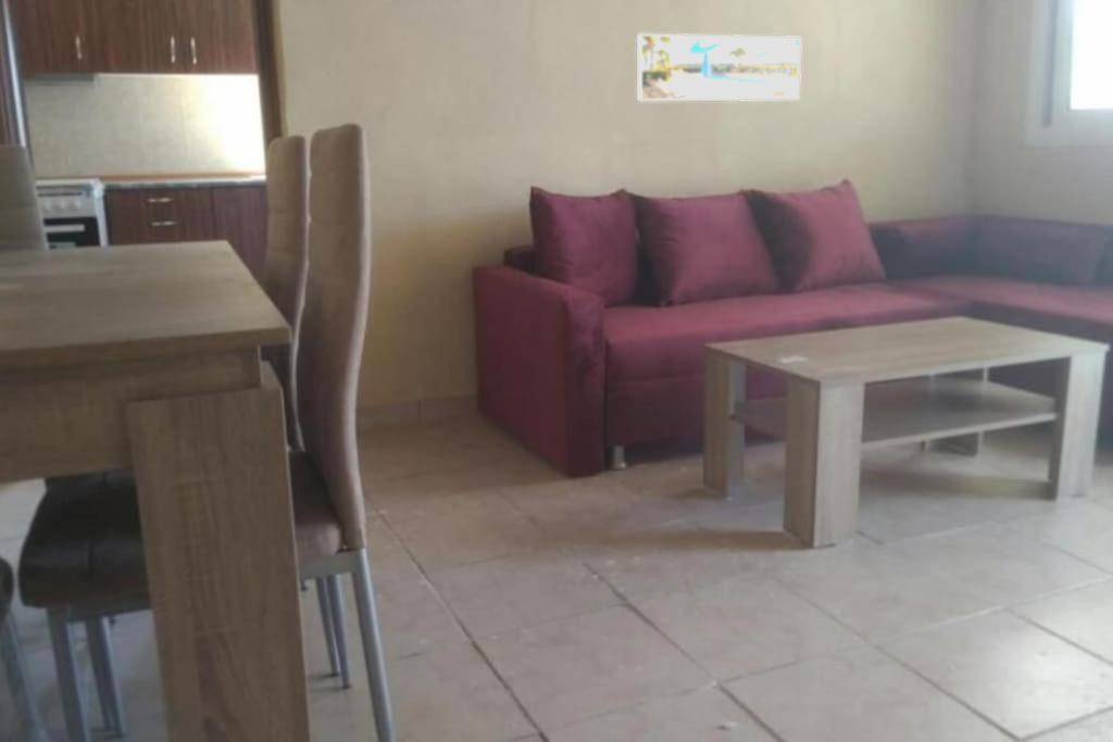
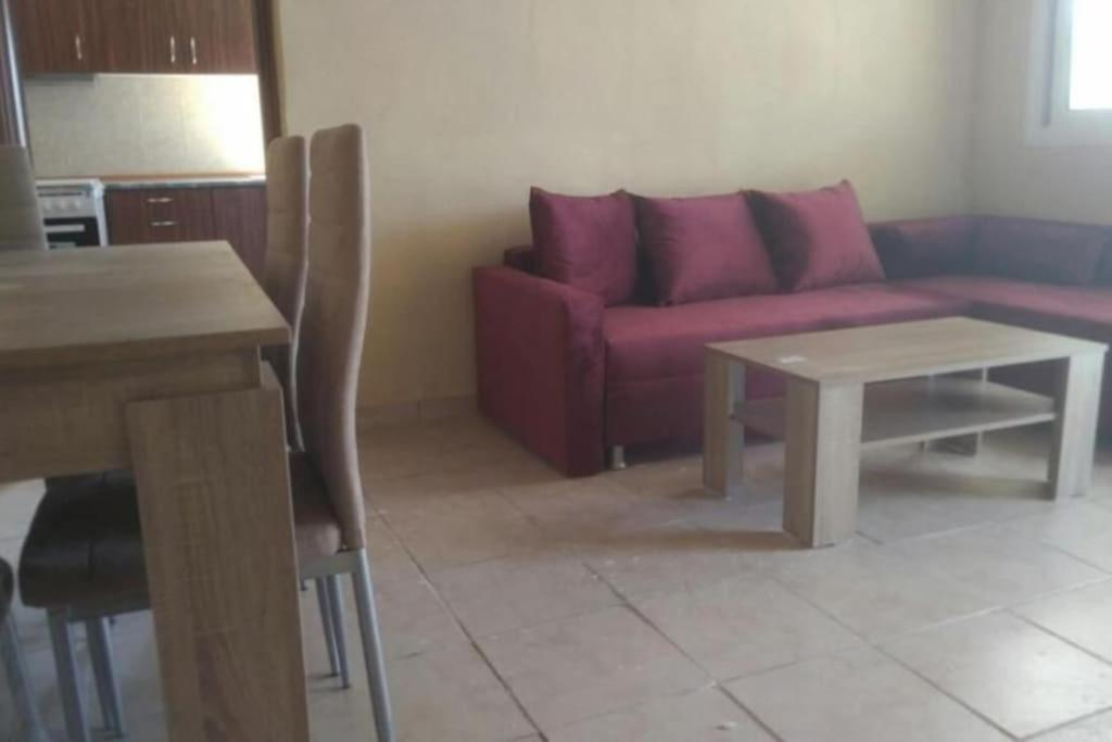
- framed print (721, 67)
